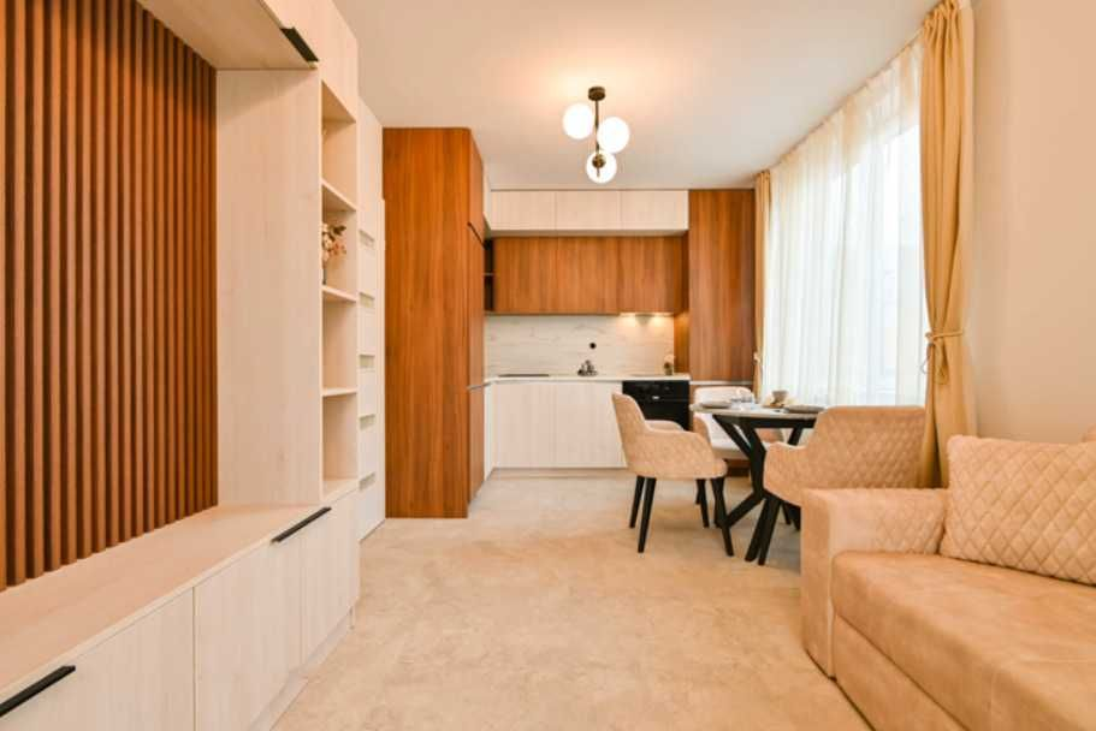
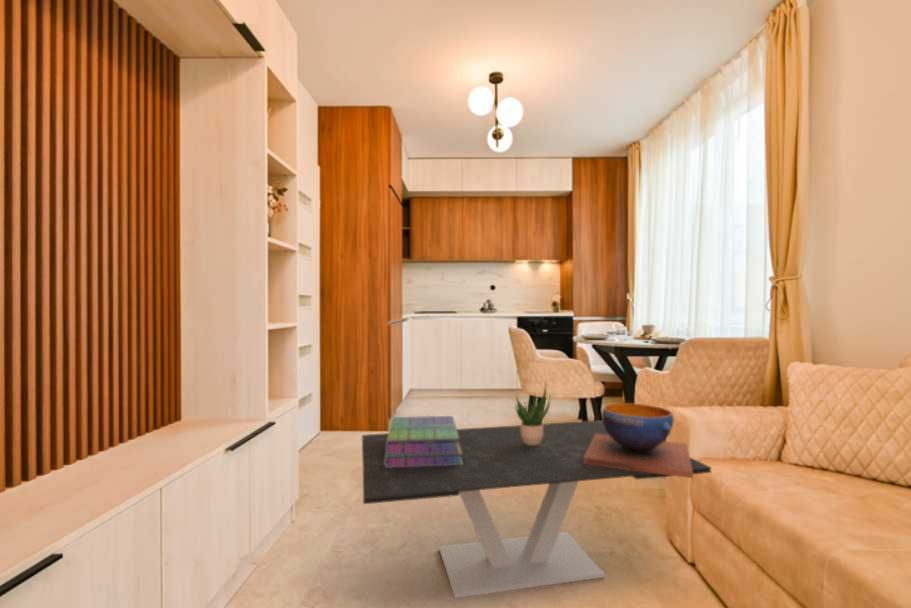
+ coffee table (517, 486)
+ stack of books (422, 438)
+ potted plant (533, 412)
+ decorative bowl (637, 432)
